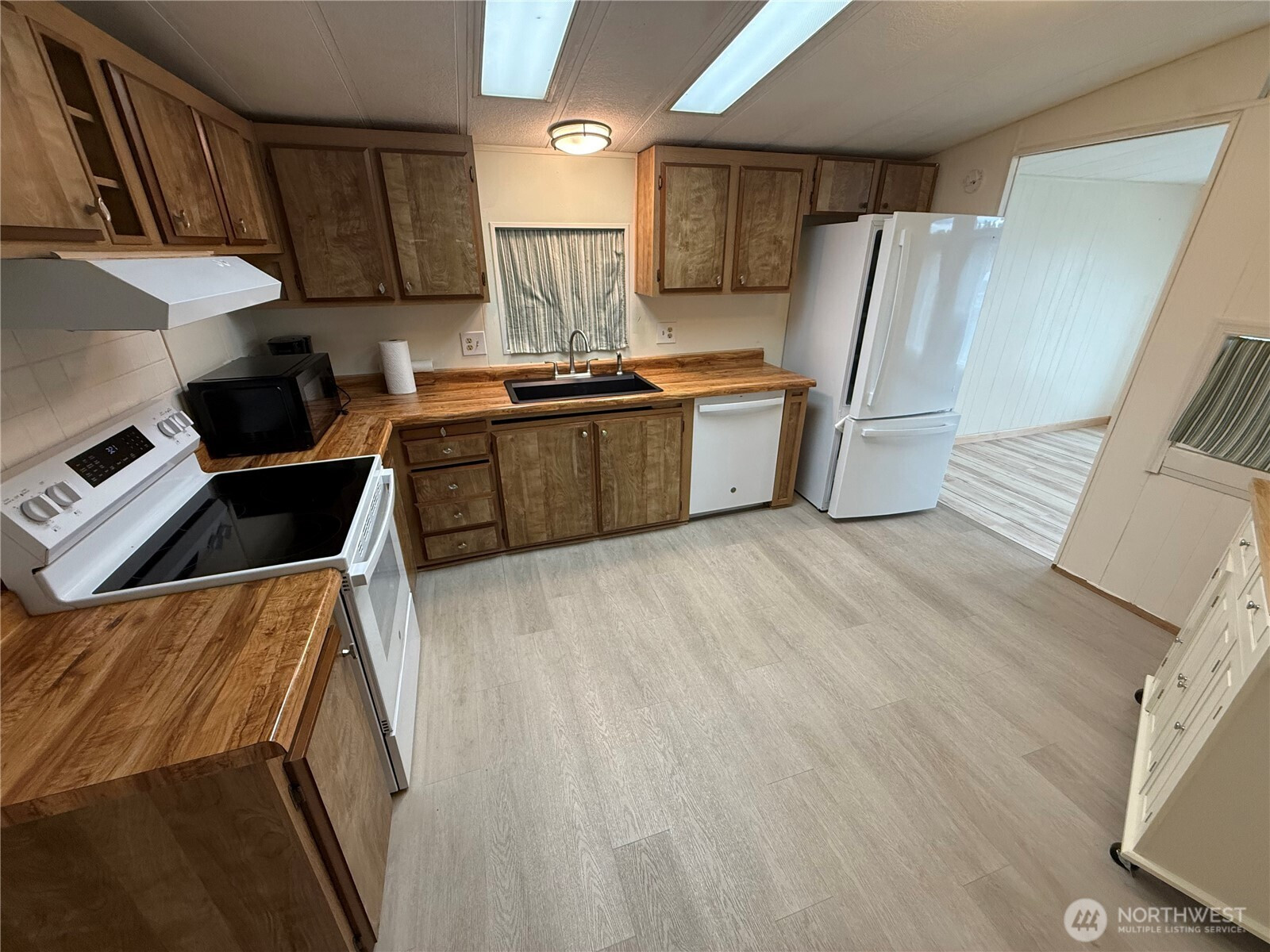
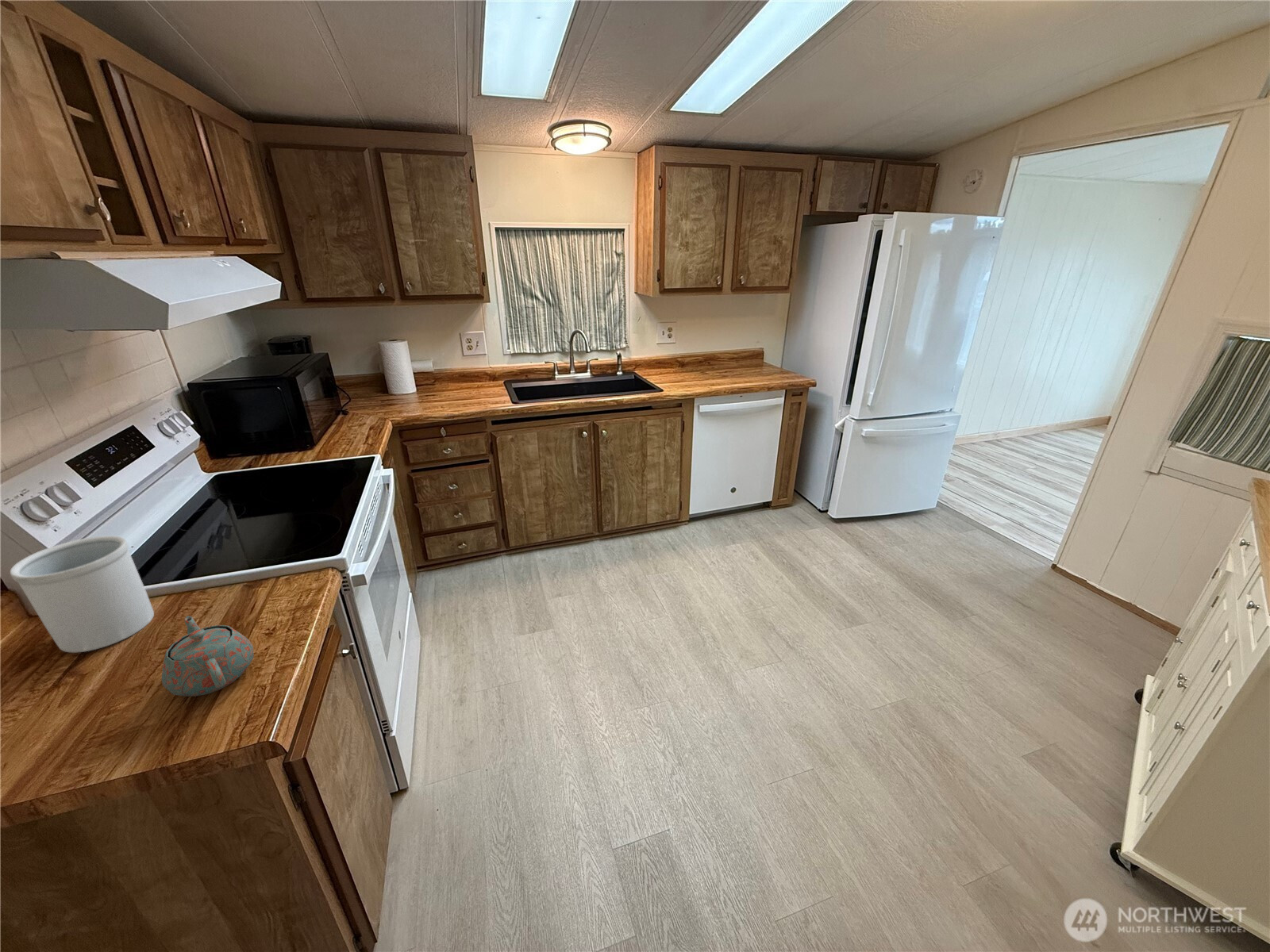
+ utensil holder (90, 593)
+ teapot (205, 653)
